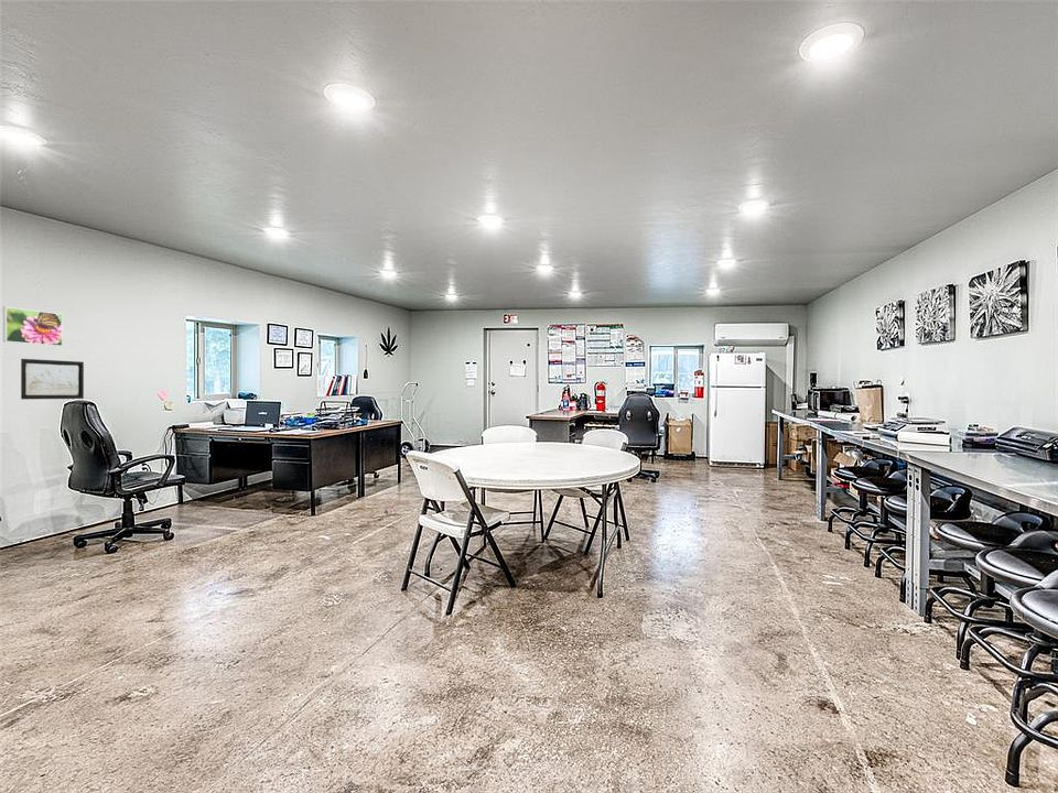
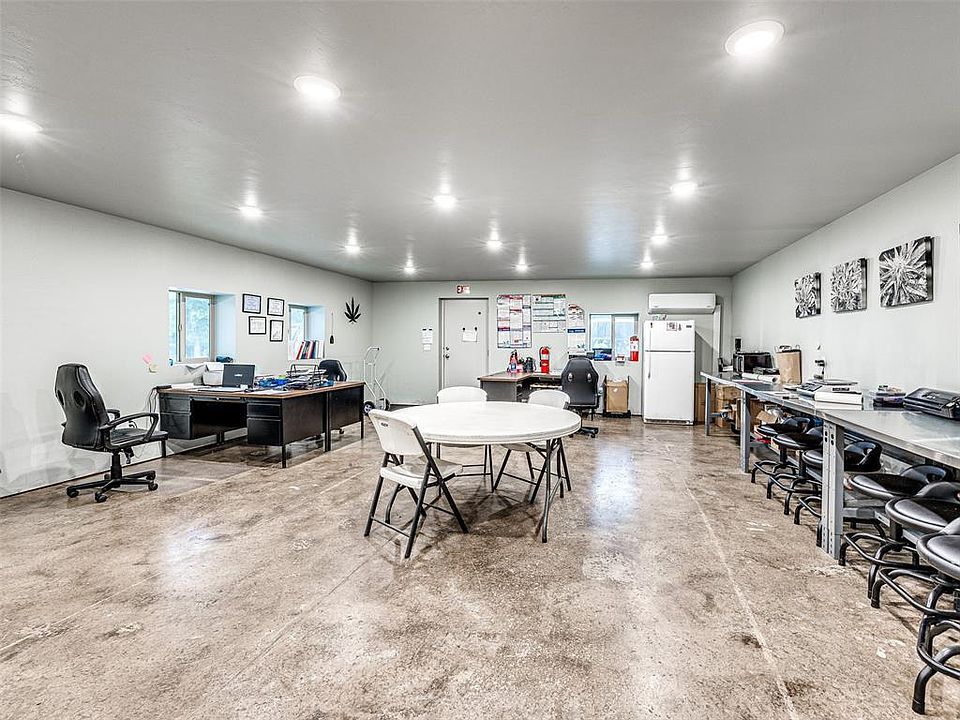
- wall art (53, 379)
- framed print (33, 327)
